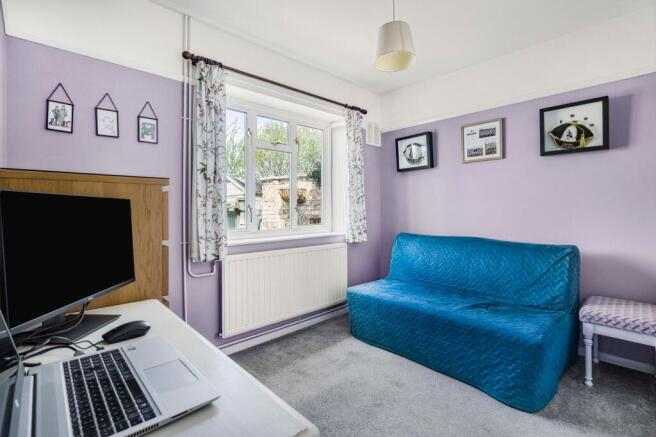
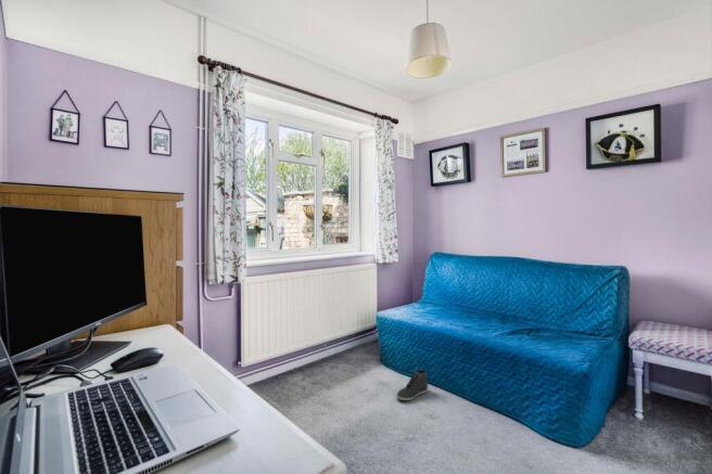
+ sneaker (411, 384)
